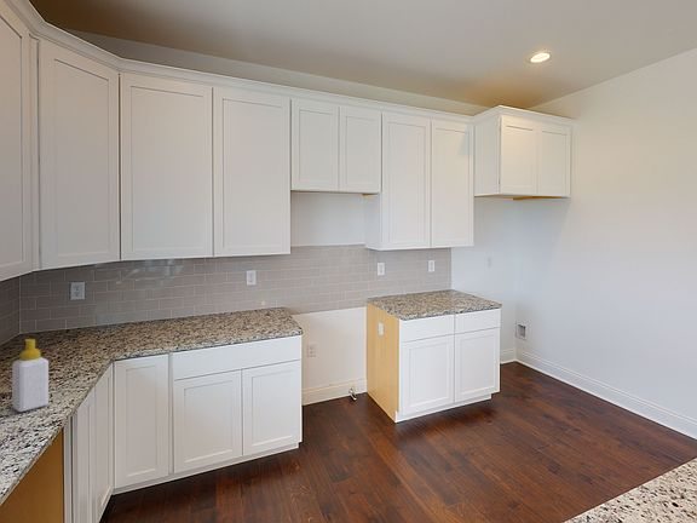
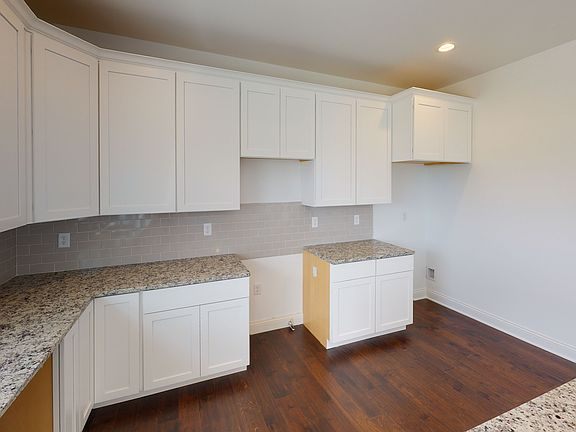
- soap bottle (30, 373)
